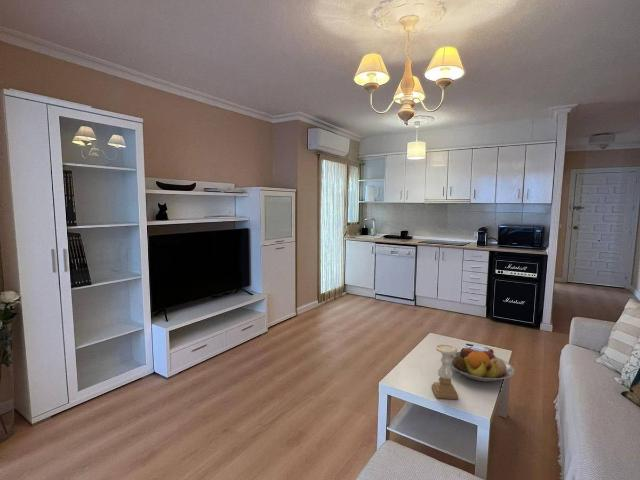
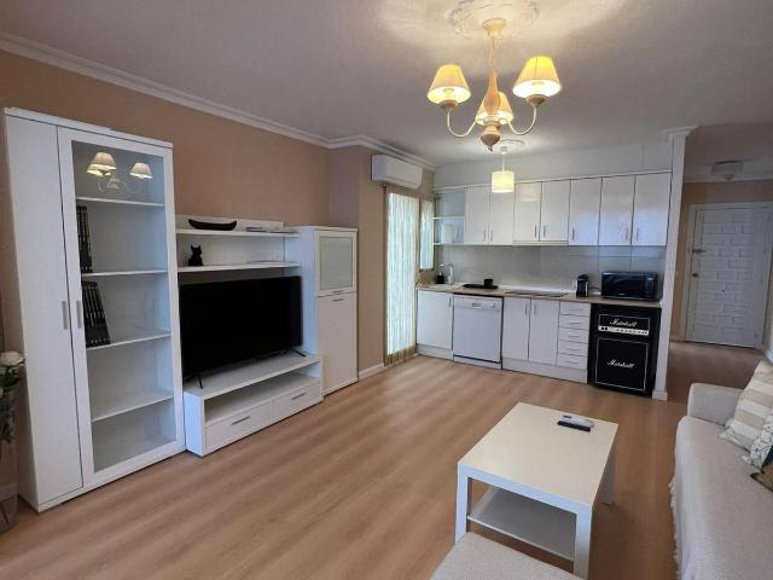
- fruit bowl (479, 361)
- candle holder (445, 370)
